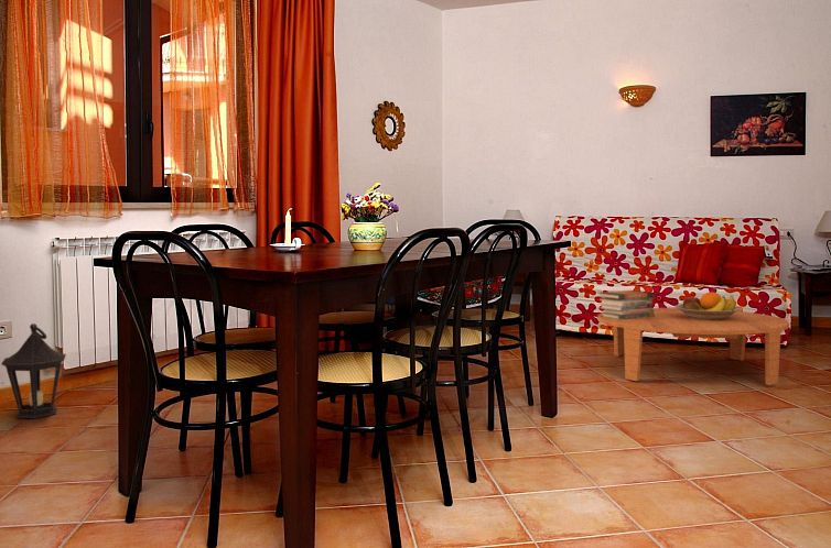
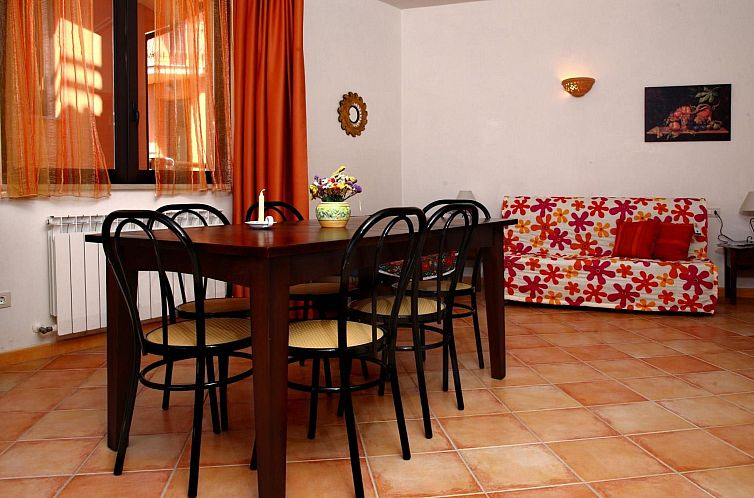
- fruit bowl (708, 304)
- lantern (34, 368)
- book stack (626, 304)
- coffee table (688, 337)
